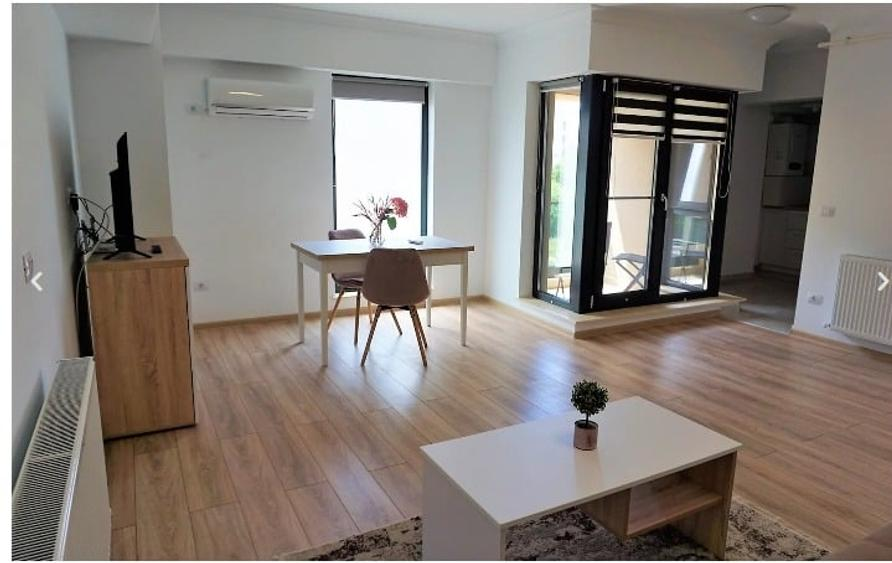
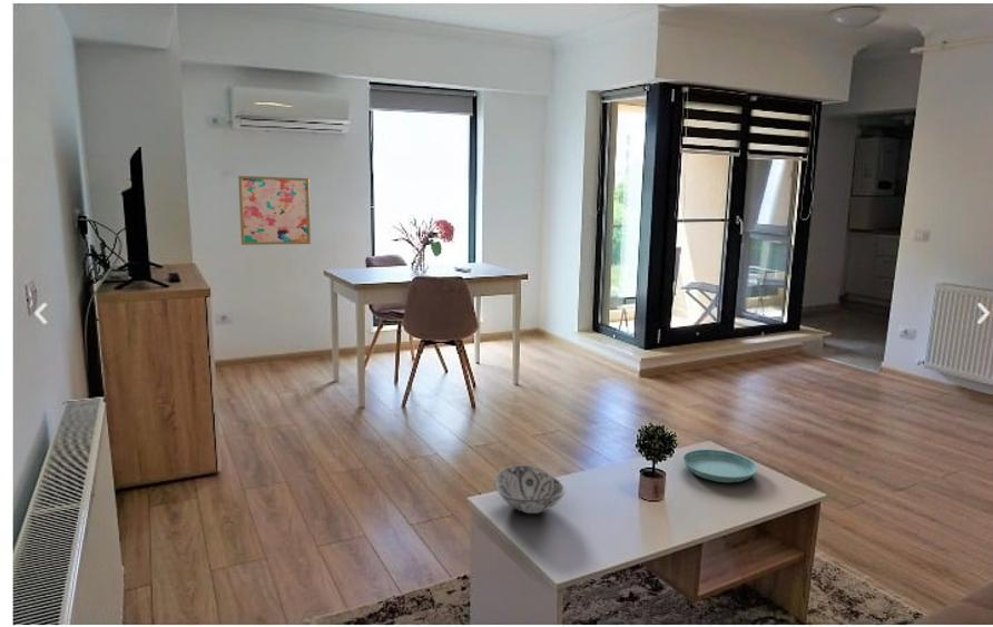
+ decorative bowl (529, 493)
+ wall art (275, 210)
+ saucer (718, 467)
